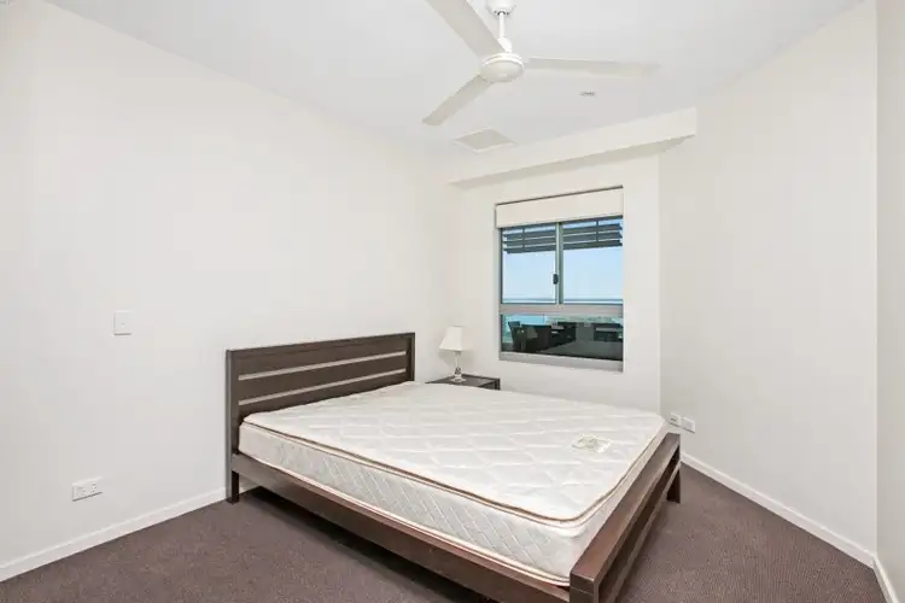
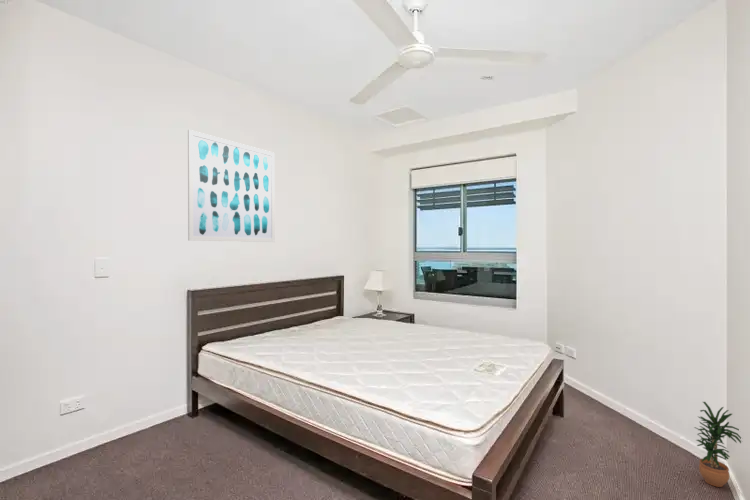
+ potted plant (718, 445)
+ wall art (236, 192)
